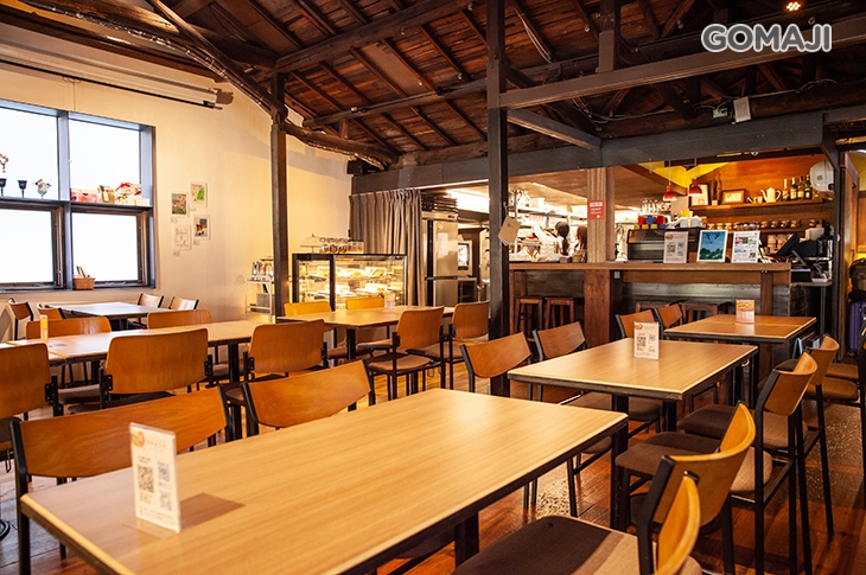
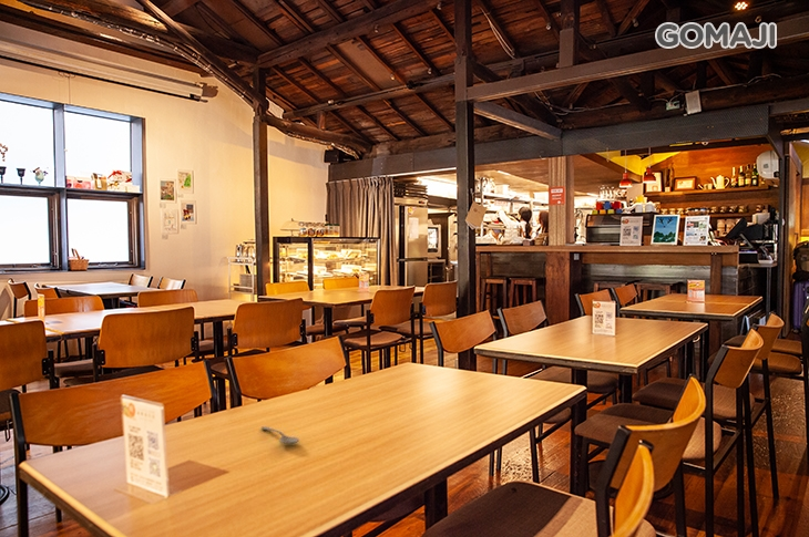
+ spoon (279, 433)
